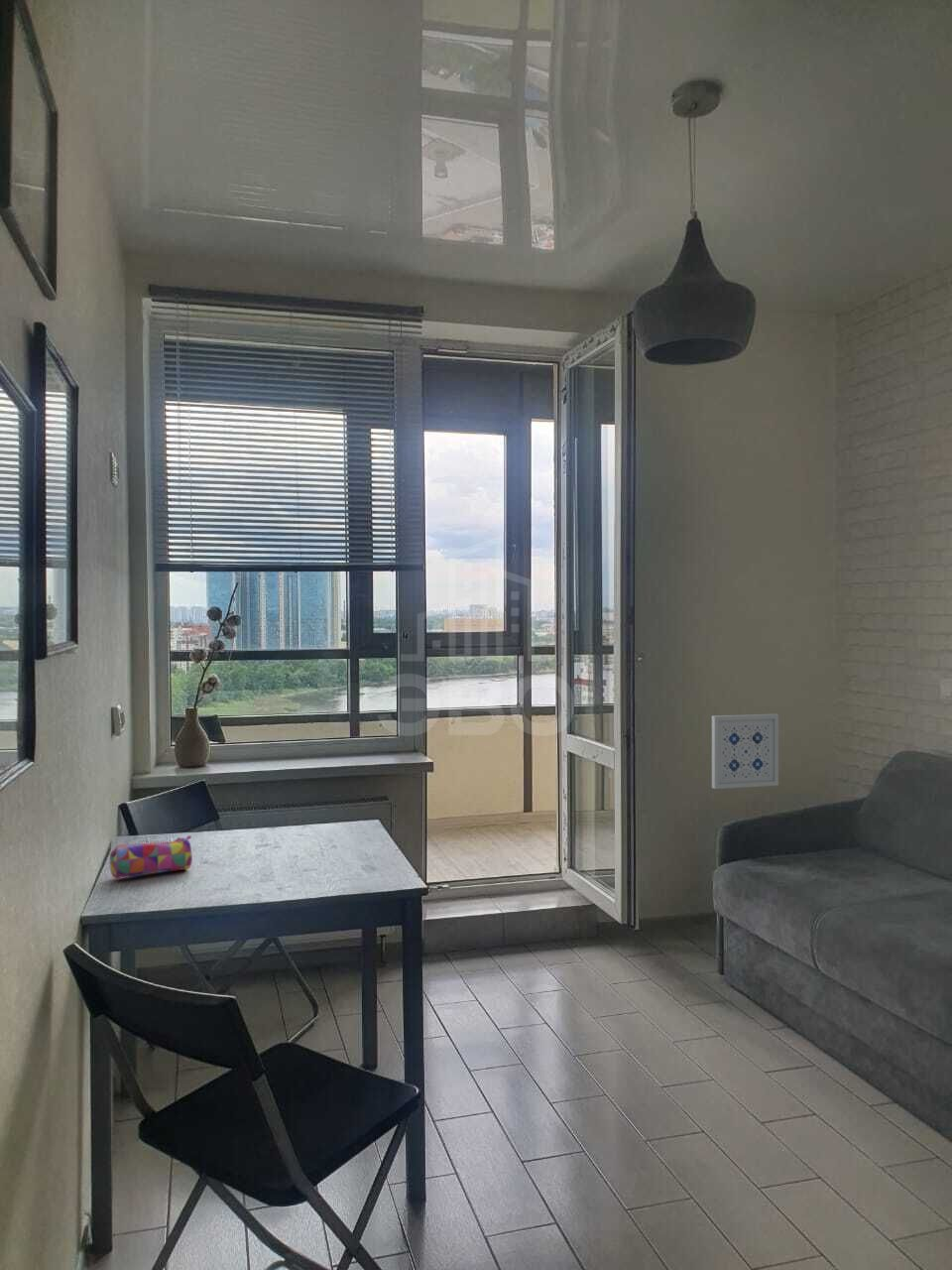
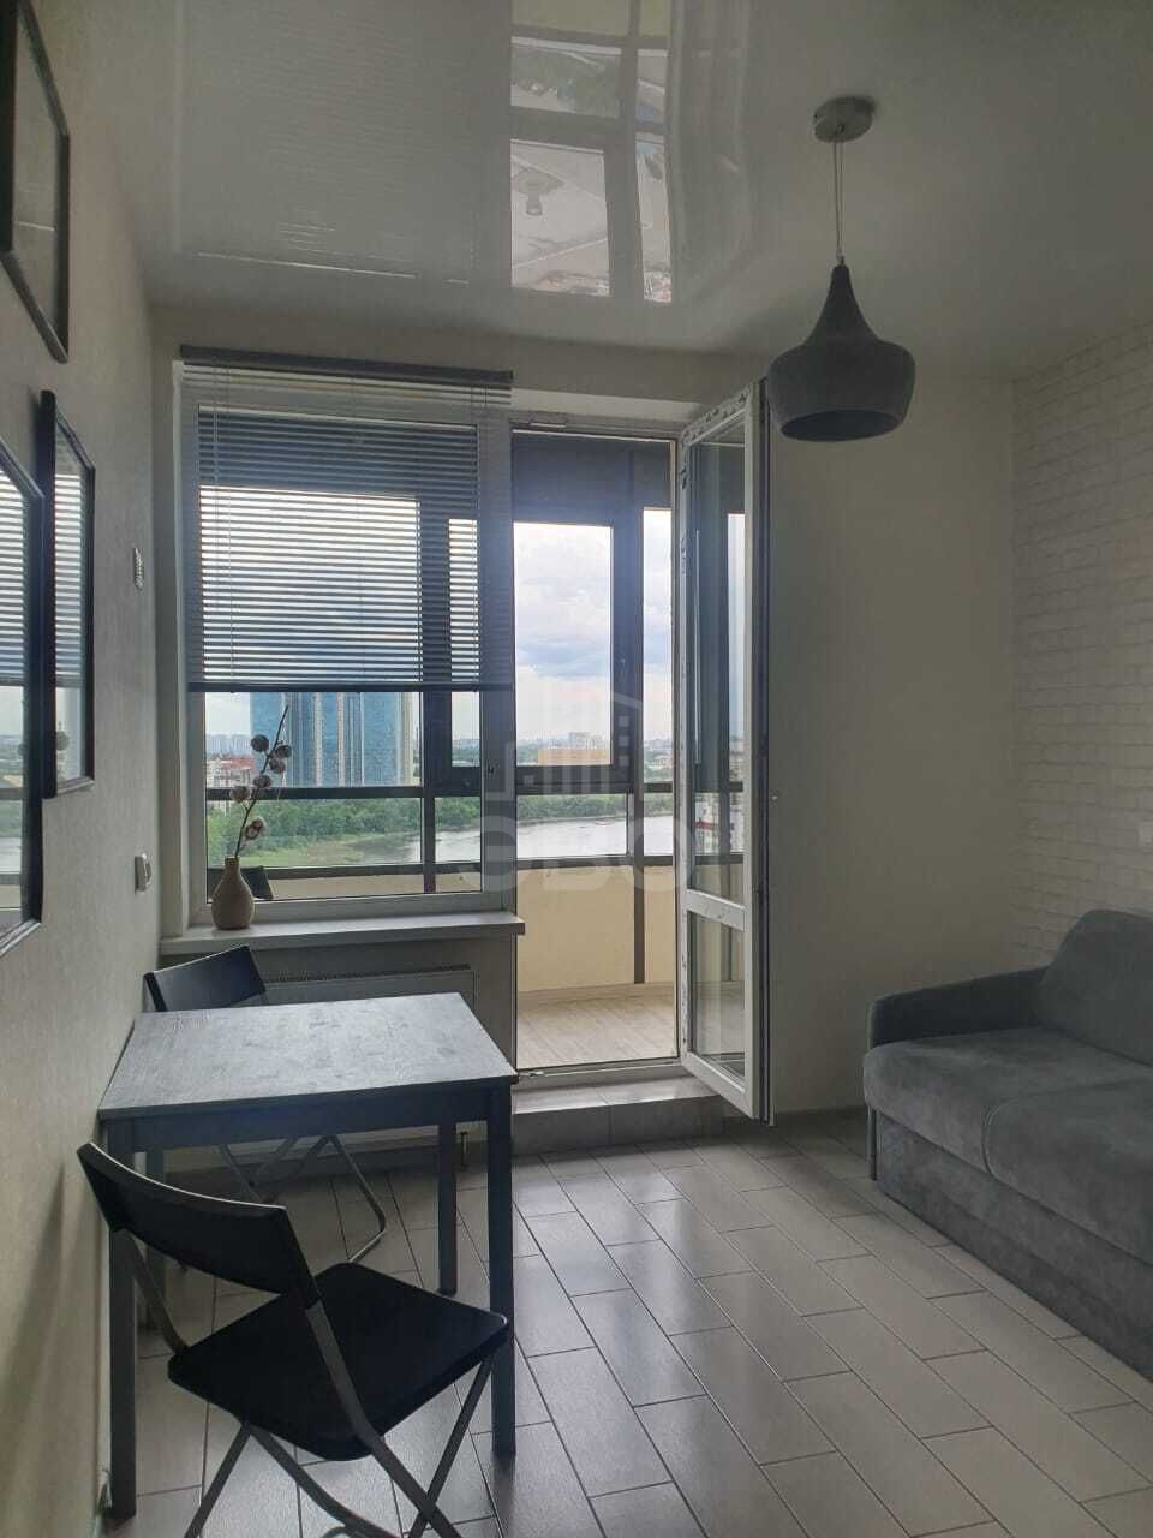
- pencil case (152, 856)
- wall art (745, 750)
